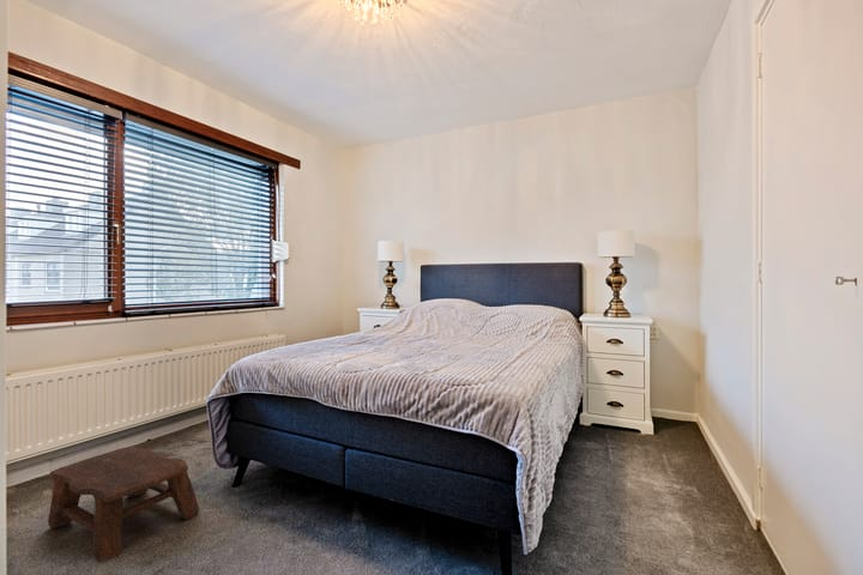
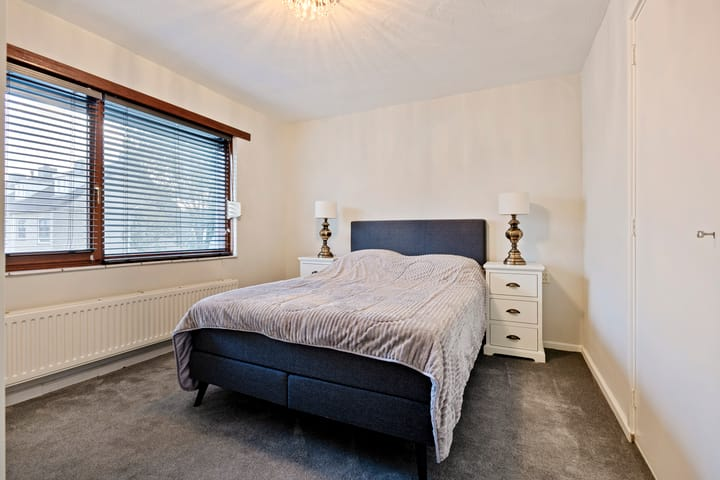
- stool (126, 492)
